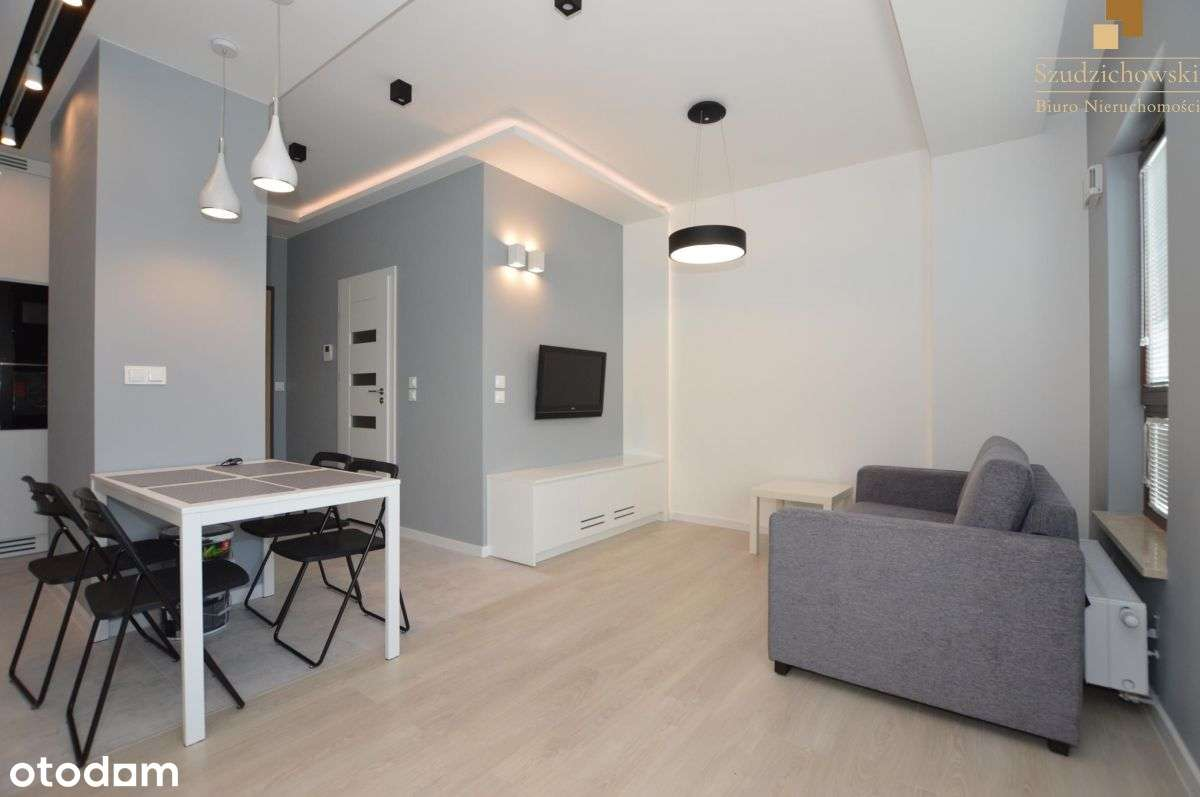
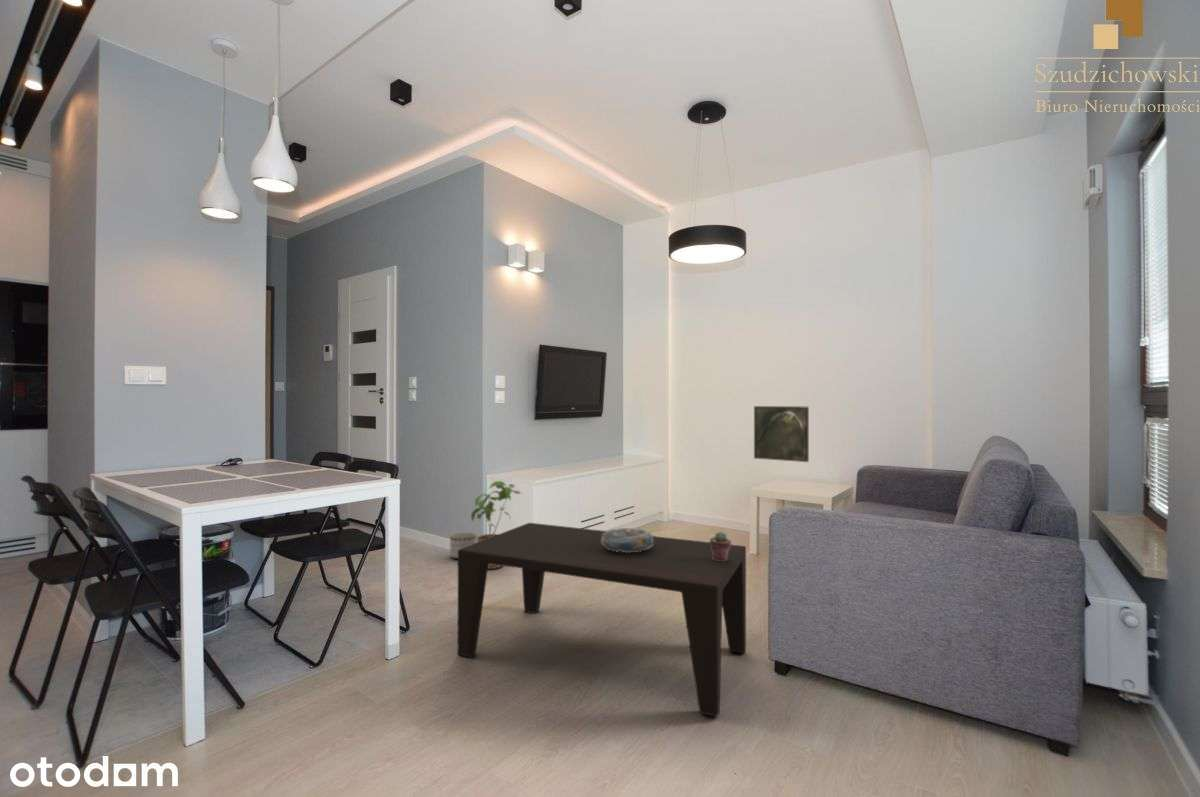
+ house plant (490, 524)
+ decorative bowl (627, 539)
+ potted succulent (720, 545)
+ planter (463, 546)
+ coffee table (609, 581)
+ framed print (780, 433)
